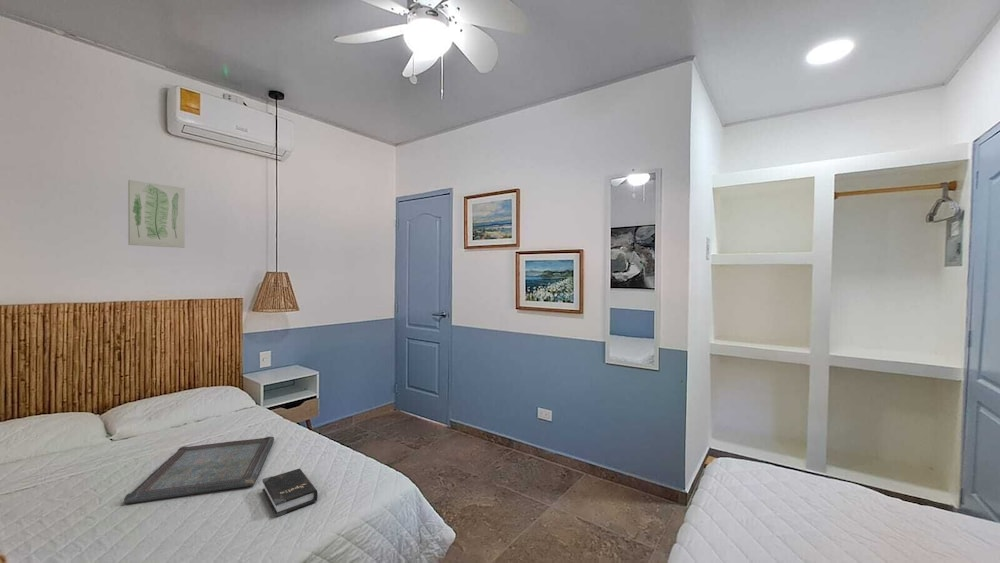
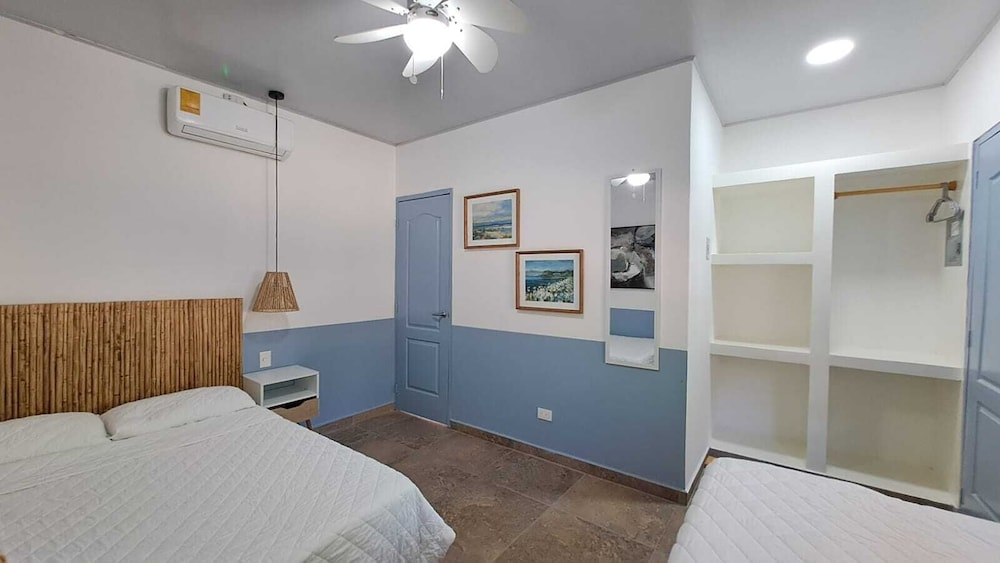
- wall art (157, 215)
- serving tray (213, 464)
- hardback book (289, 490)
